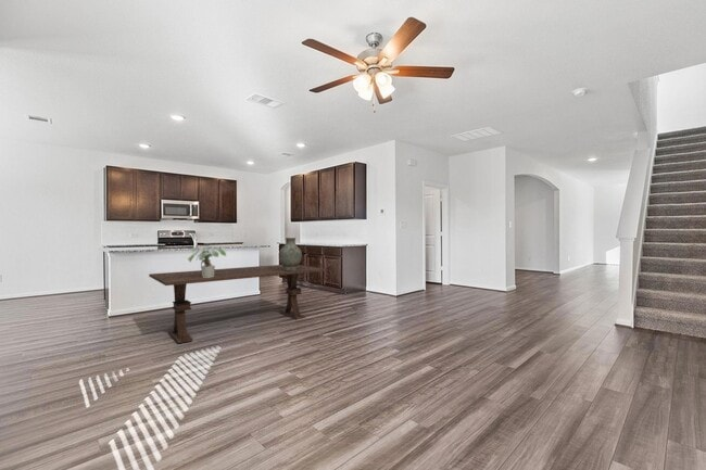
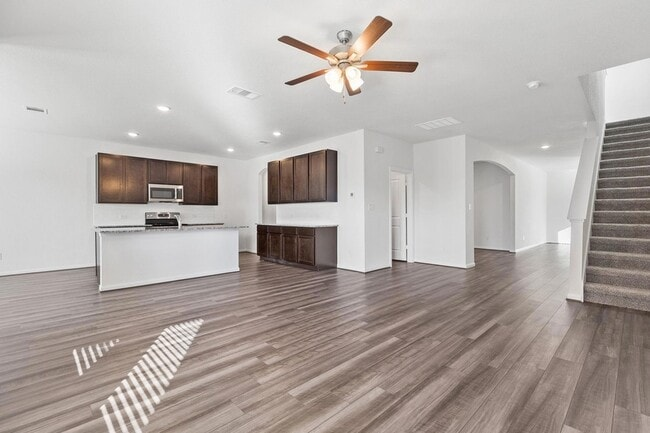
- dining table (242, 278)
- vessel (290, 253)
- potted plant (203, 261)
